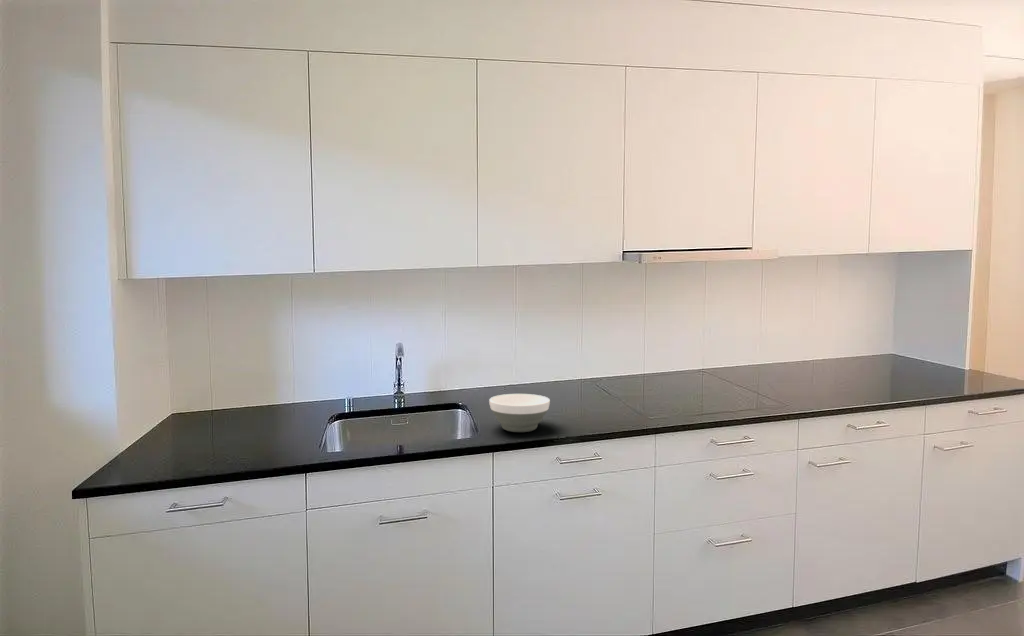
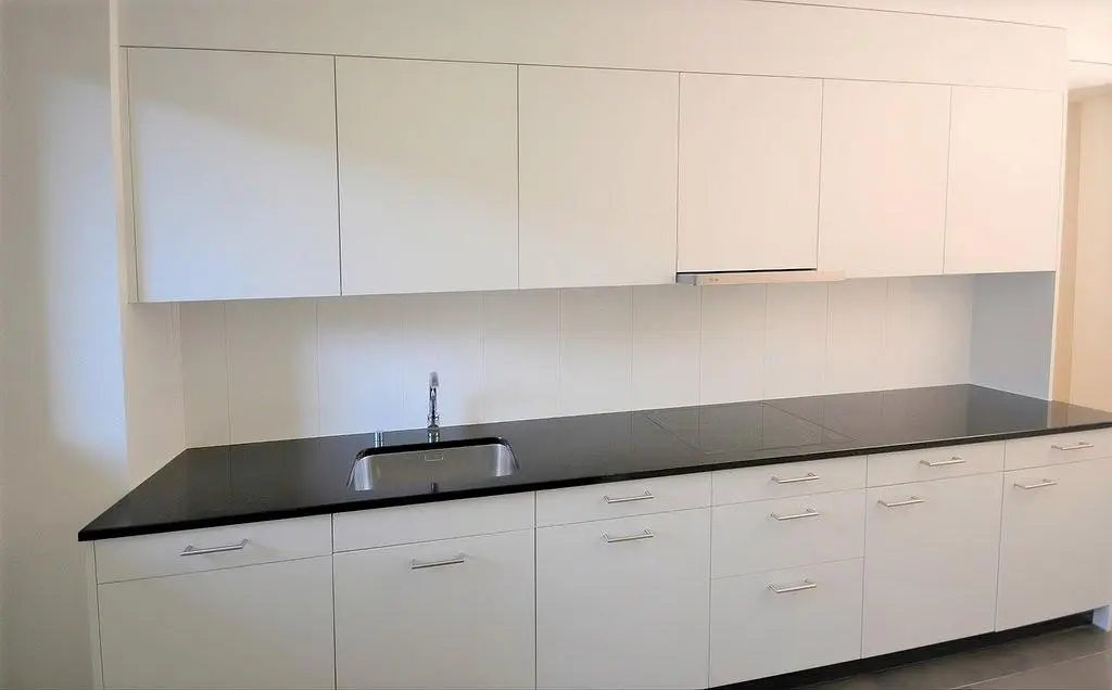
- bowl (519, 414)
